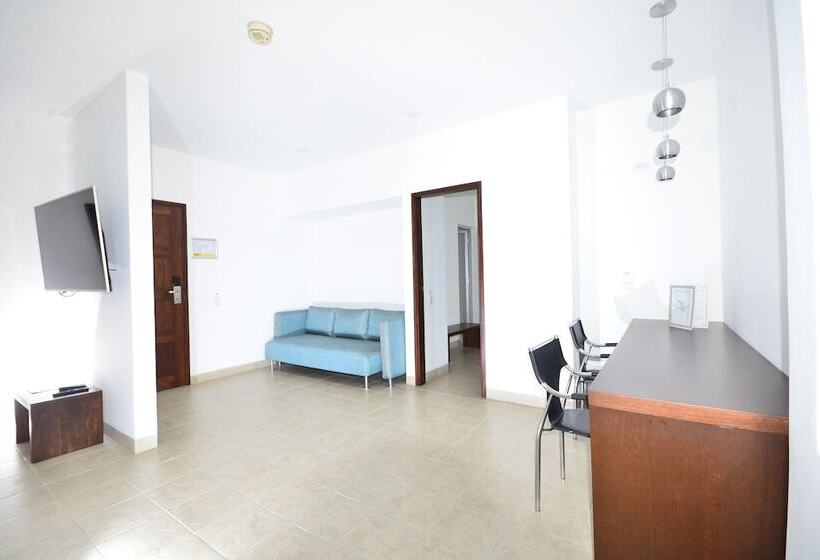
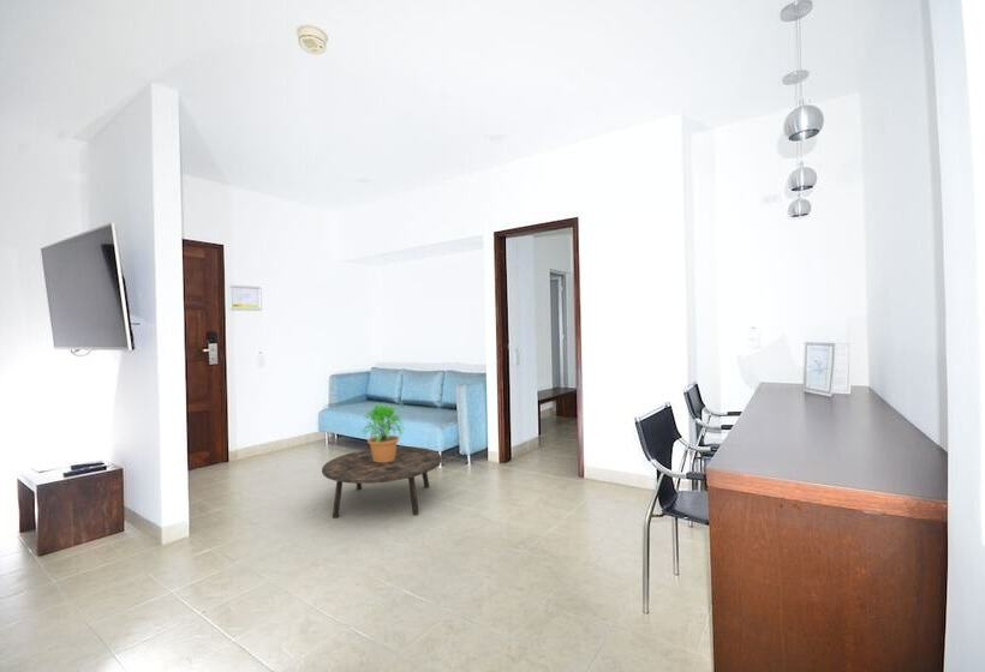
+ coffee table (383, 480)
+ potted plant (382, 430)
